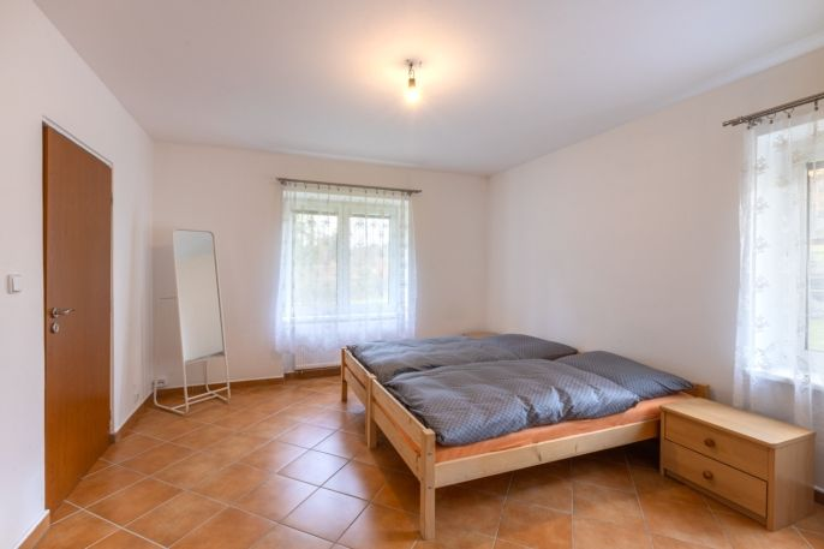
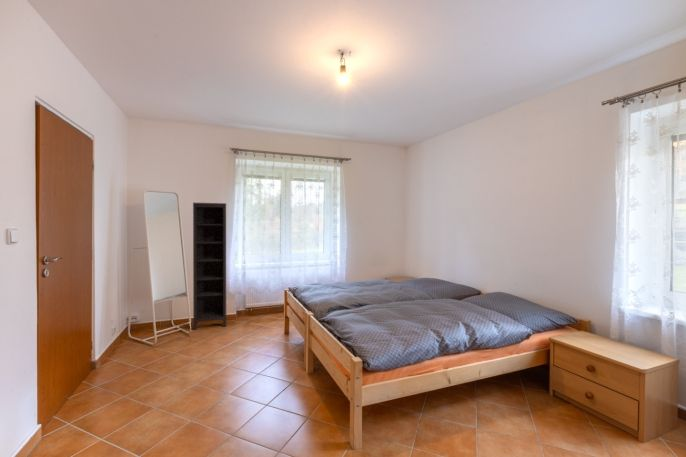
+ bookcase (210, 264)
